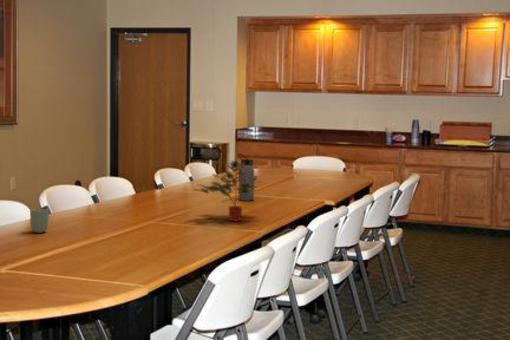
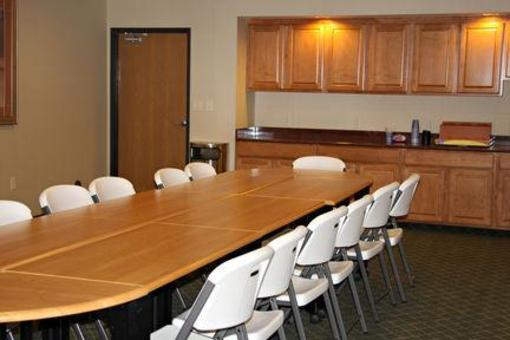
- cup (39, 221)
- water bottle (246, 176)
- potted plant (229, 189)
